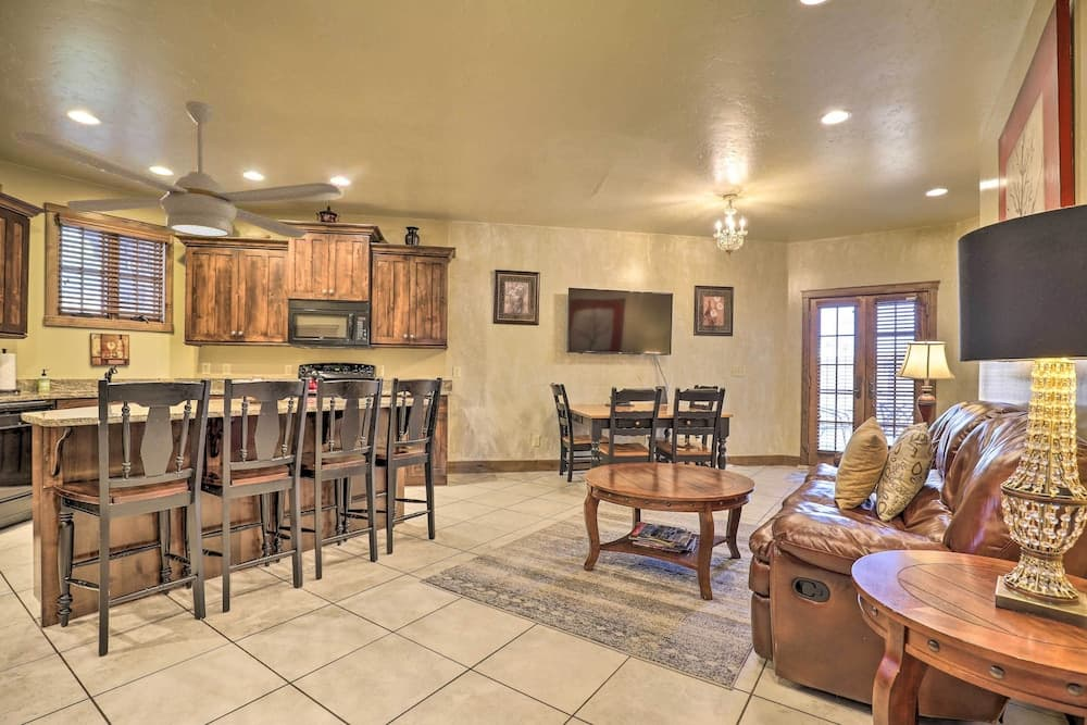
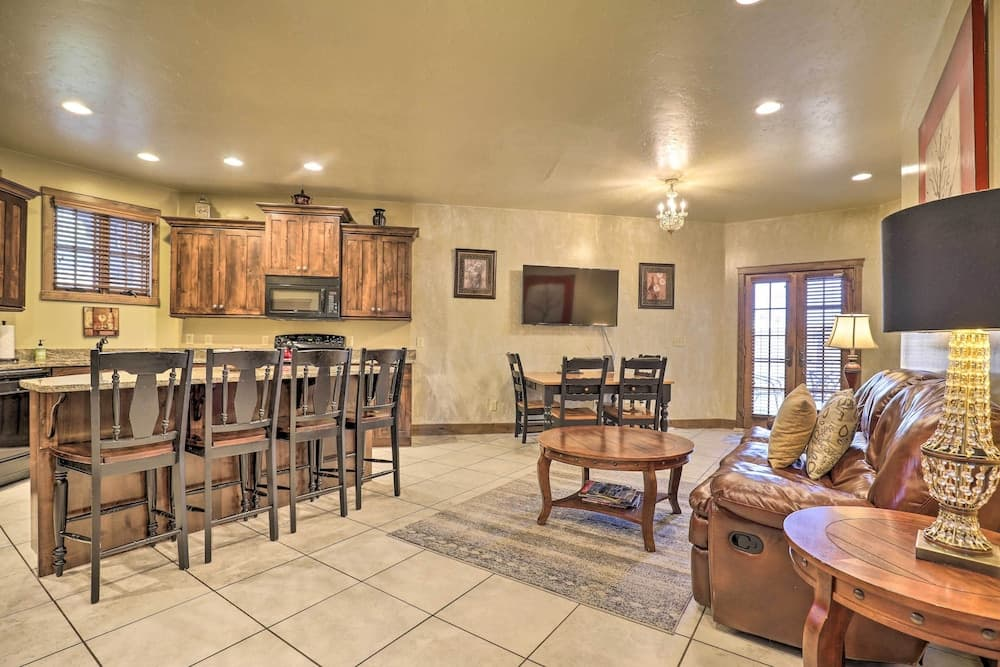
- ceiling fan (200, 168)
